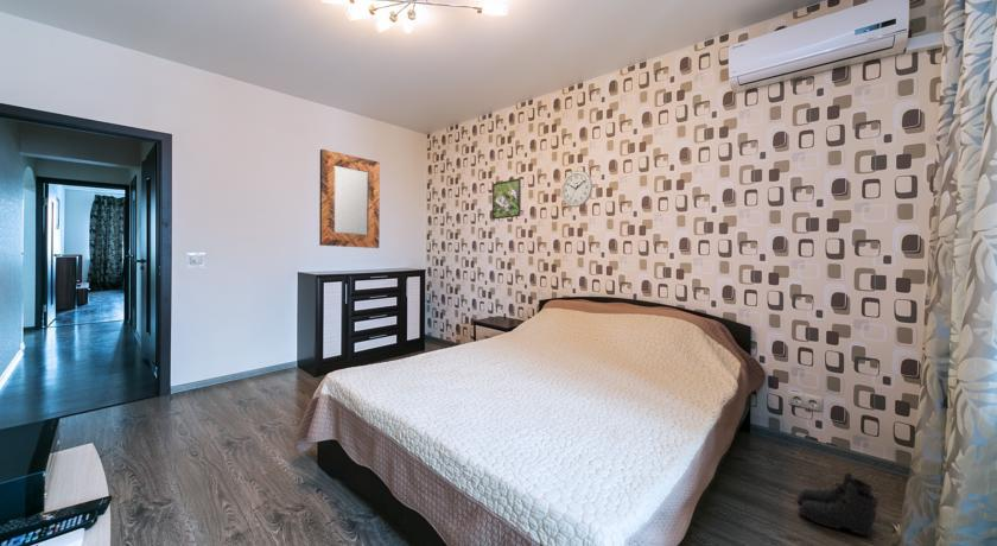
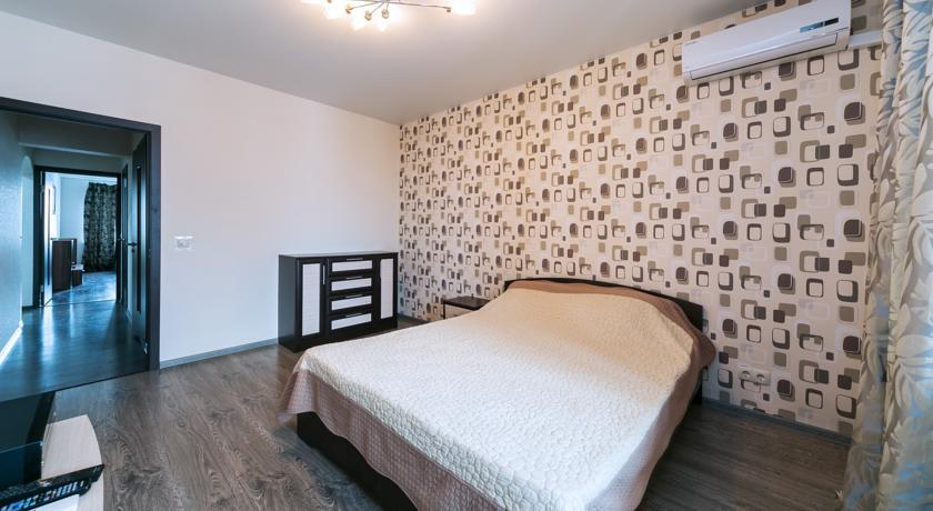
- wall clock (576, 189)
- home mirror (350, 201)
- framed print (506, 199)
- boots (834, 496)
